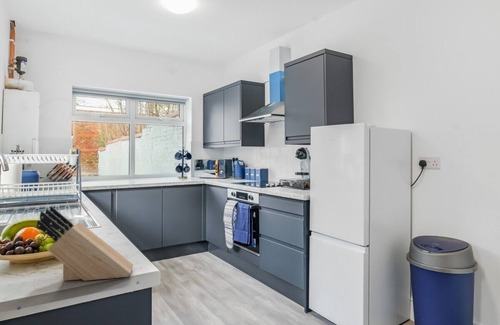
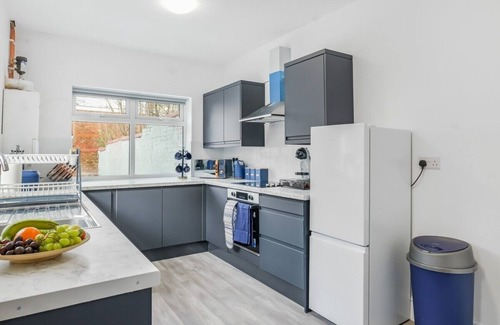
- knife block (86, 241)
